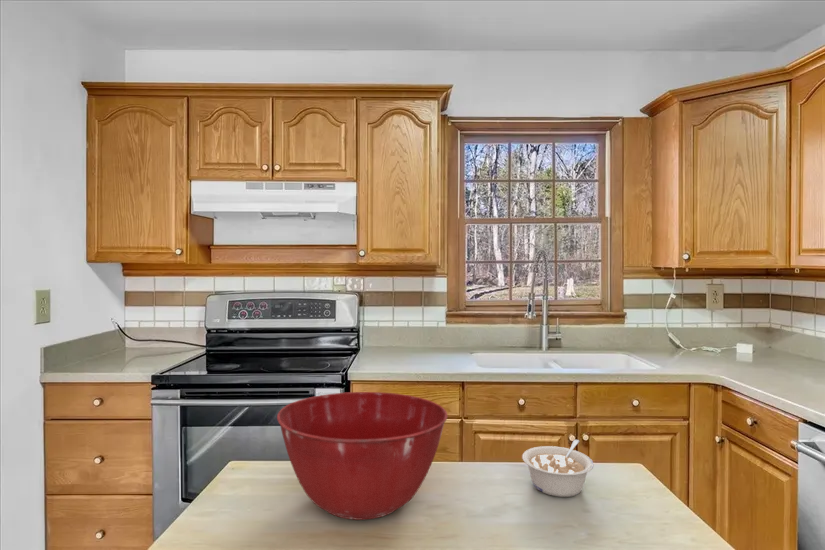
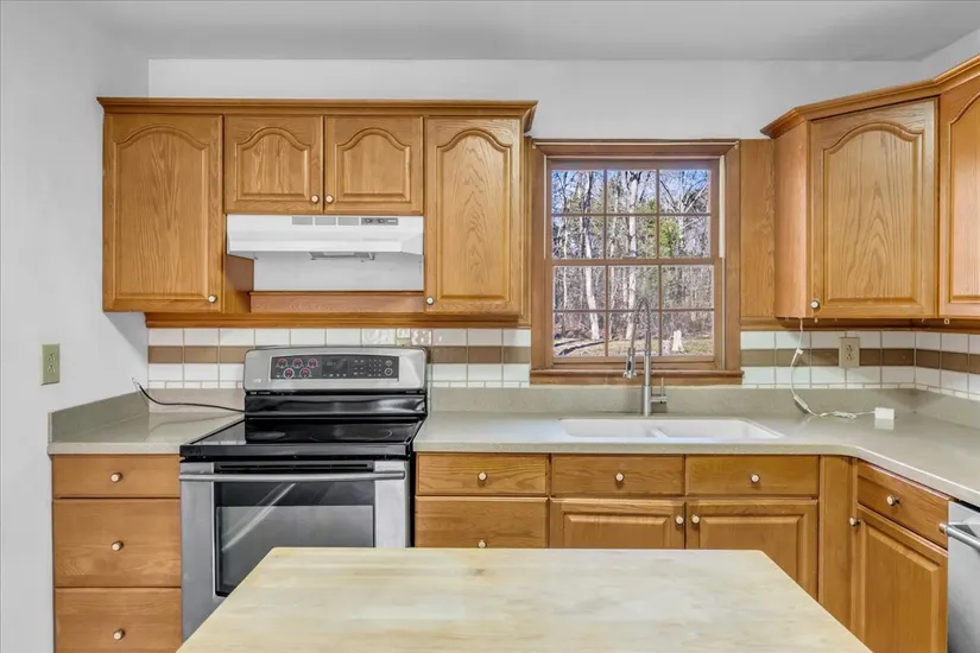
- mixing bowl (363, 455)
- legume (556, 468)
